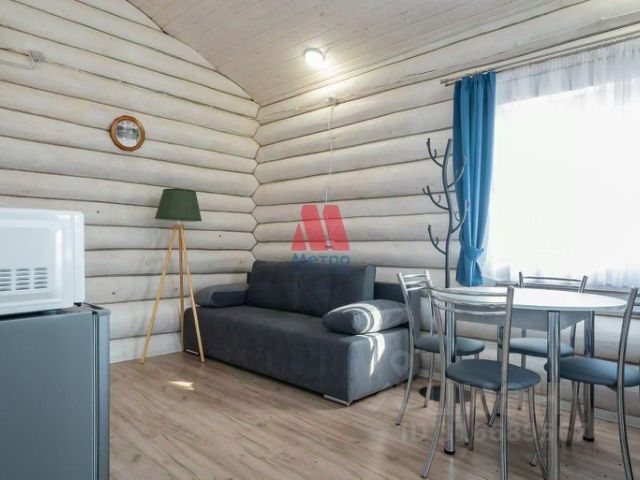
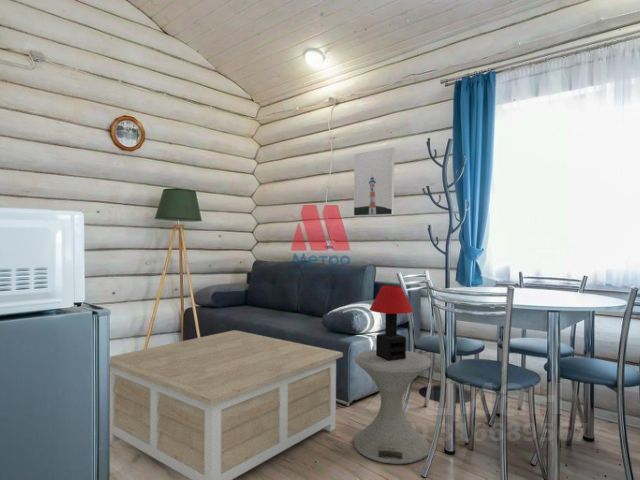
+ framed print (373, 183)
+ side table (391, 401)
+ table lamp (391, 321)
+ coffee table (225, 394)
